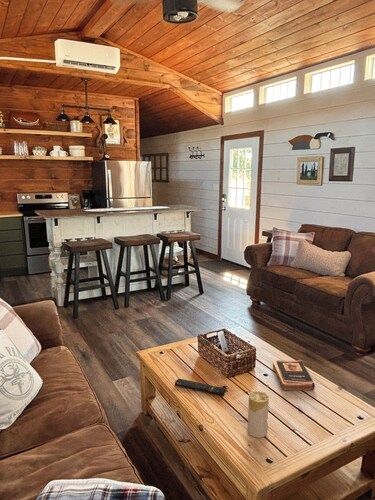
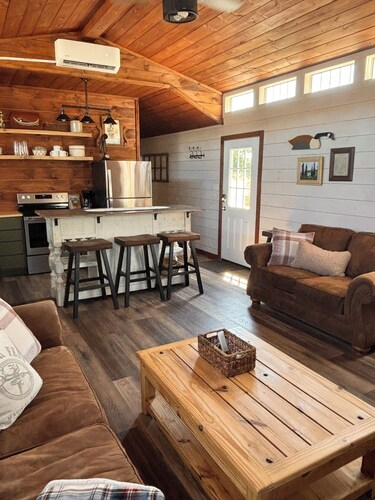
- book (292, 373)
- remote control (199, 387)
- candle (258, 413)
